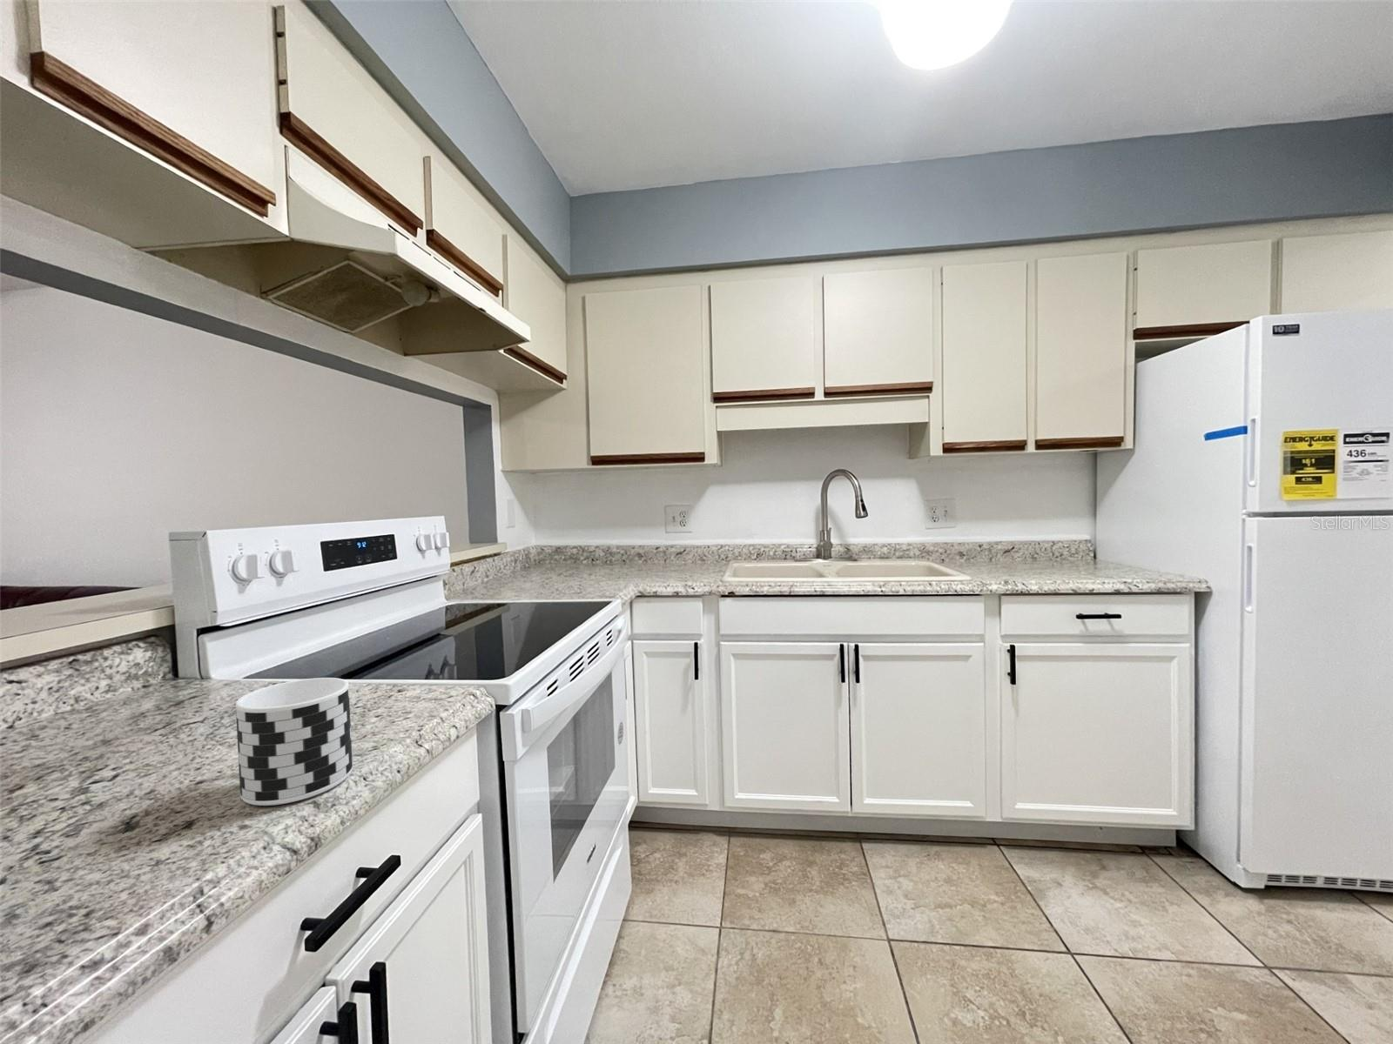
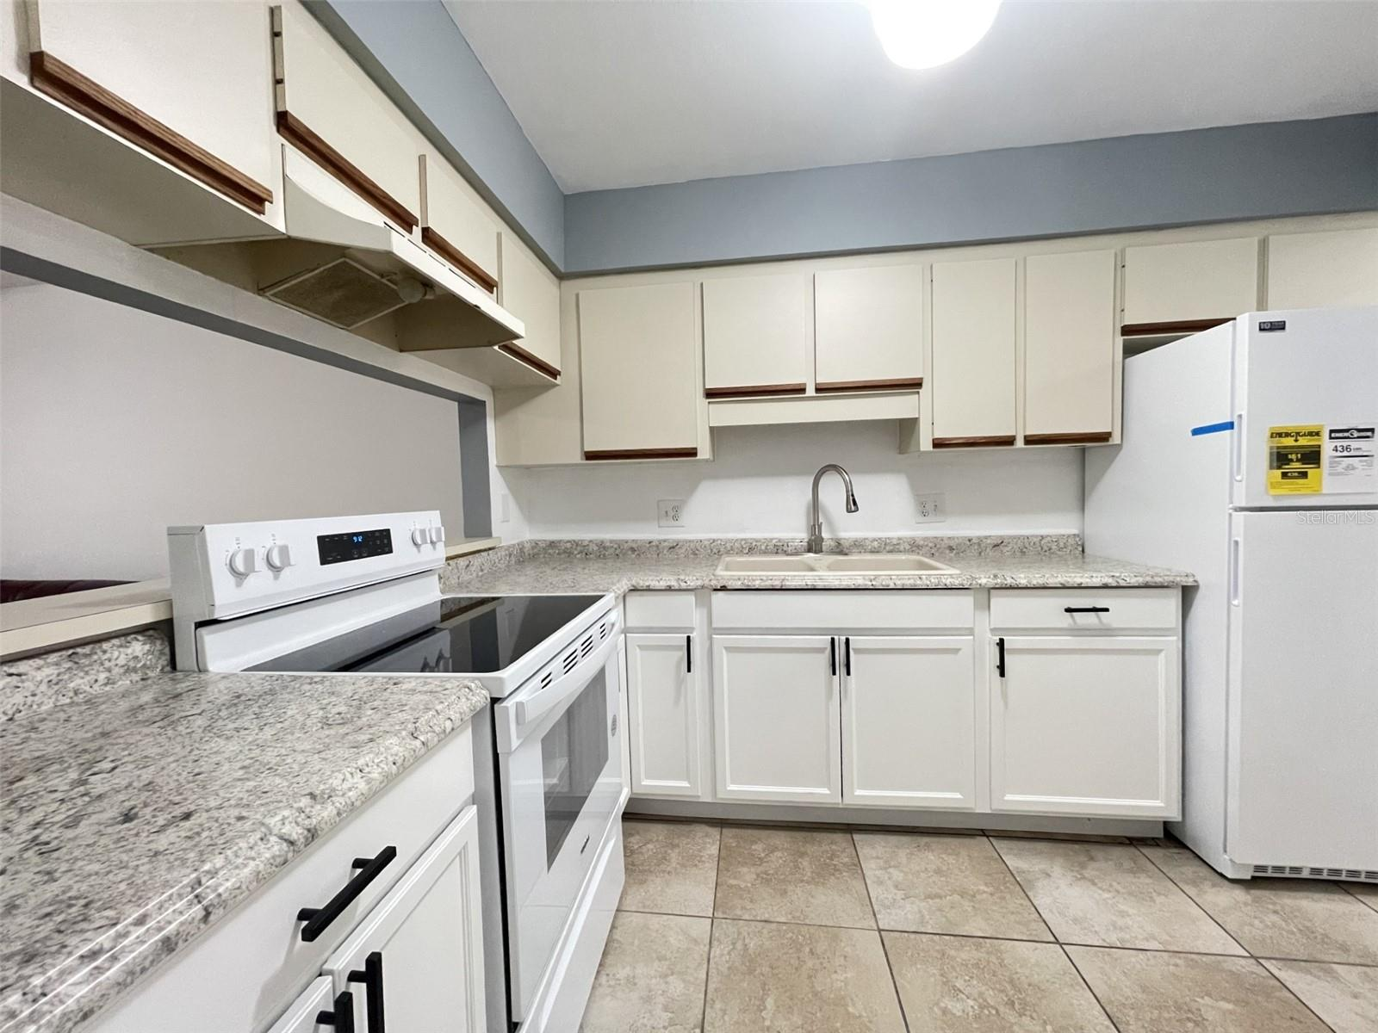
- cup (293, 733)
